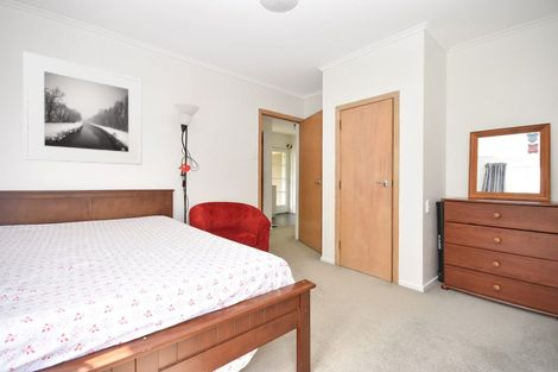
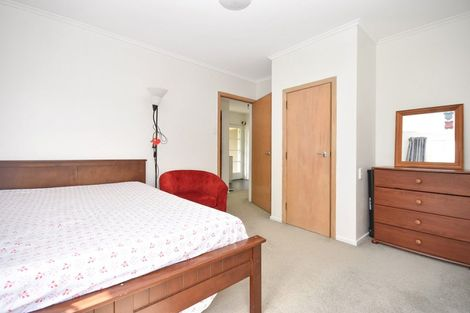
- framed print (89, 114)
